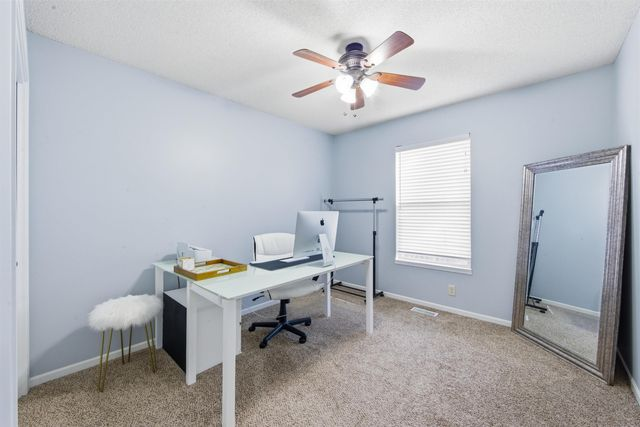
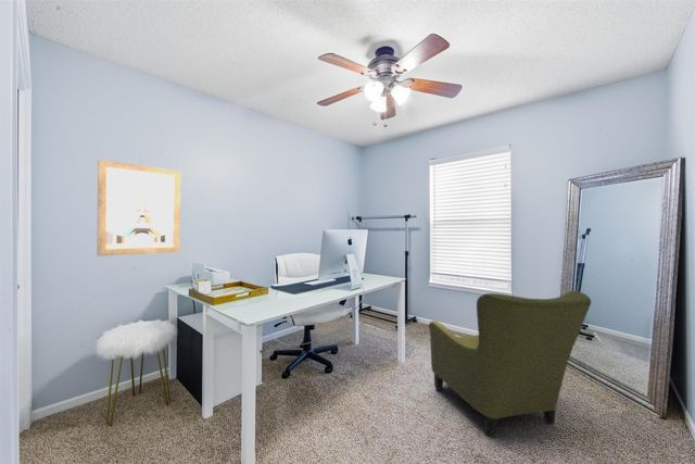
+ wall art (142, 210)
+ armchair (502, 347)
